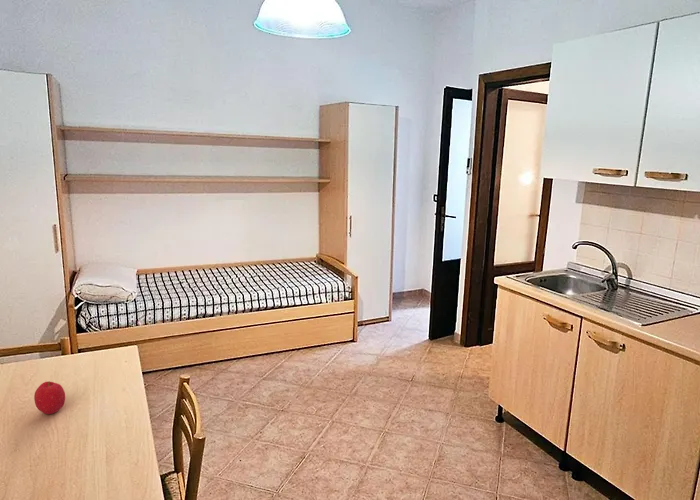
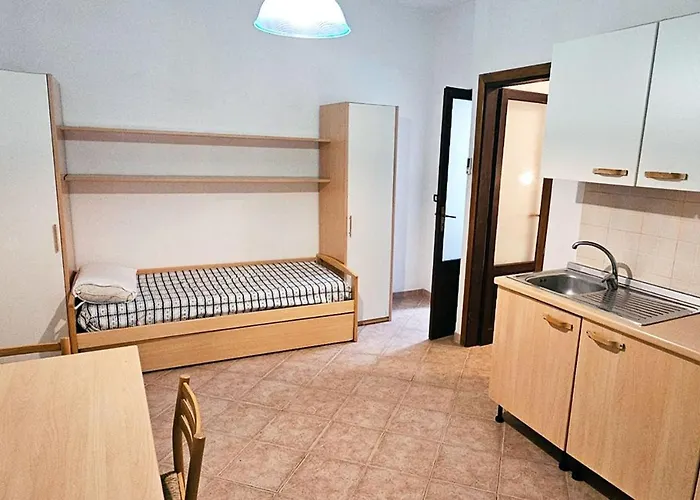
- fruit (49, 396)
